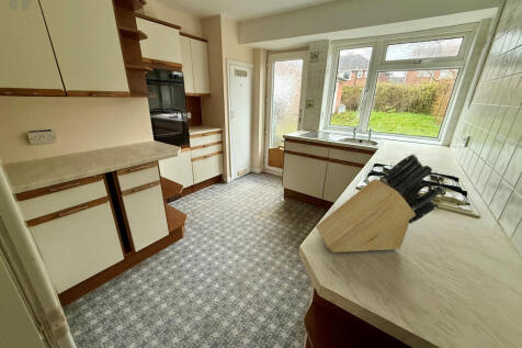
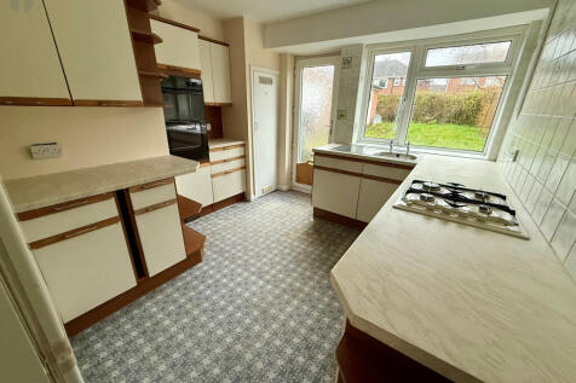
- knife block (377, 202)
